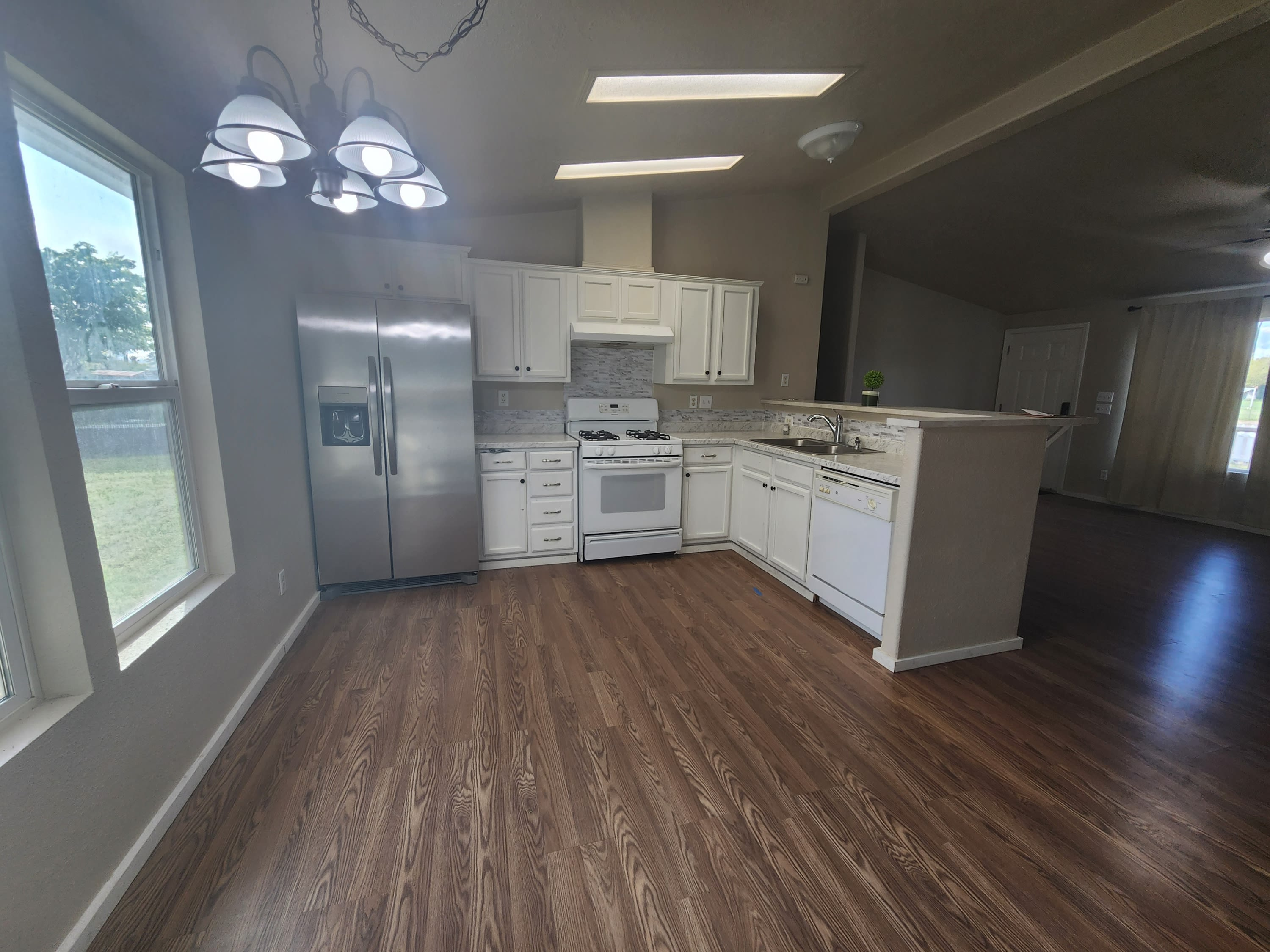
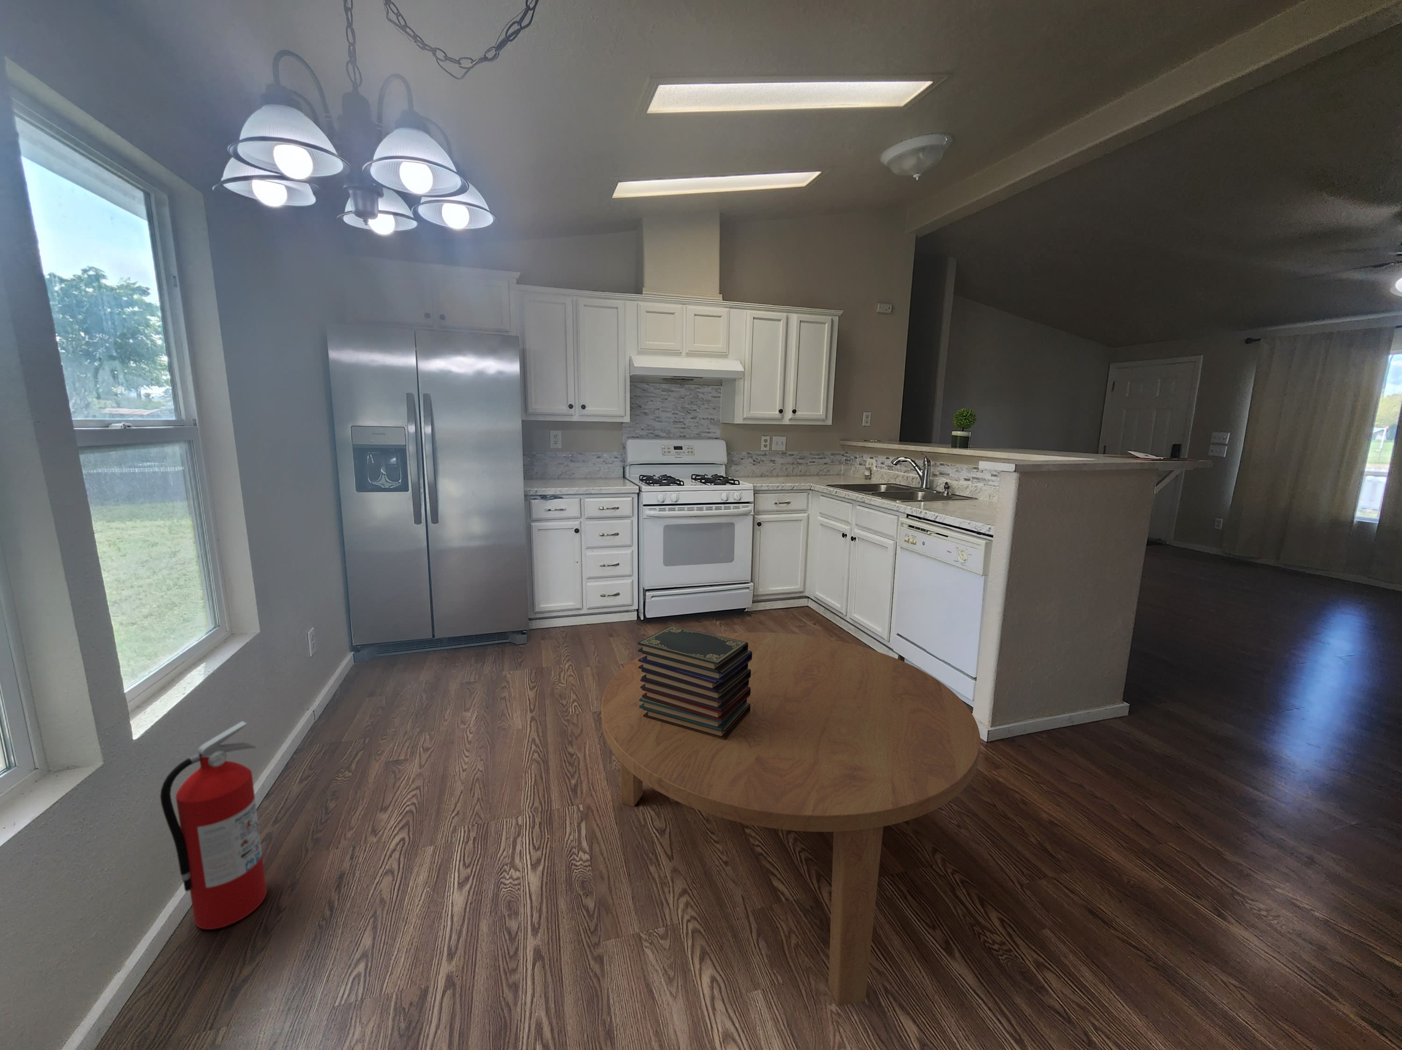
+ book stack (694, 678)
+ coffee table (778, 767)
+ fire extinguisher (220, 824)
